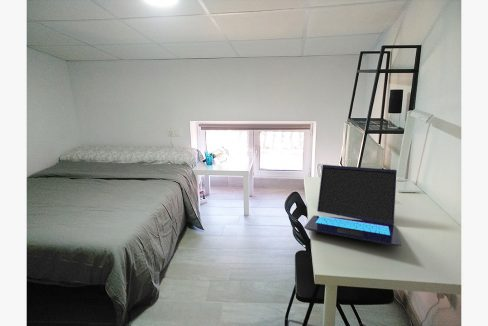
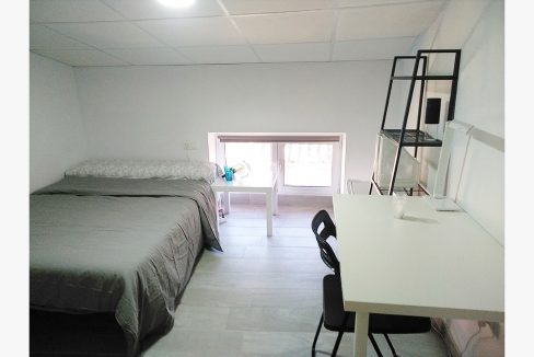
- laptop (353, 198)
